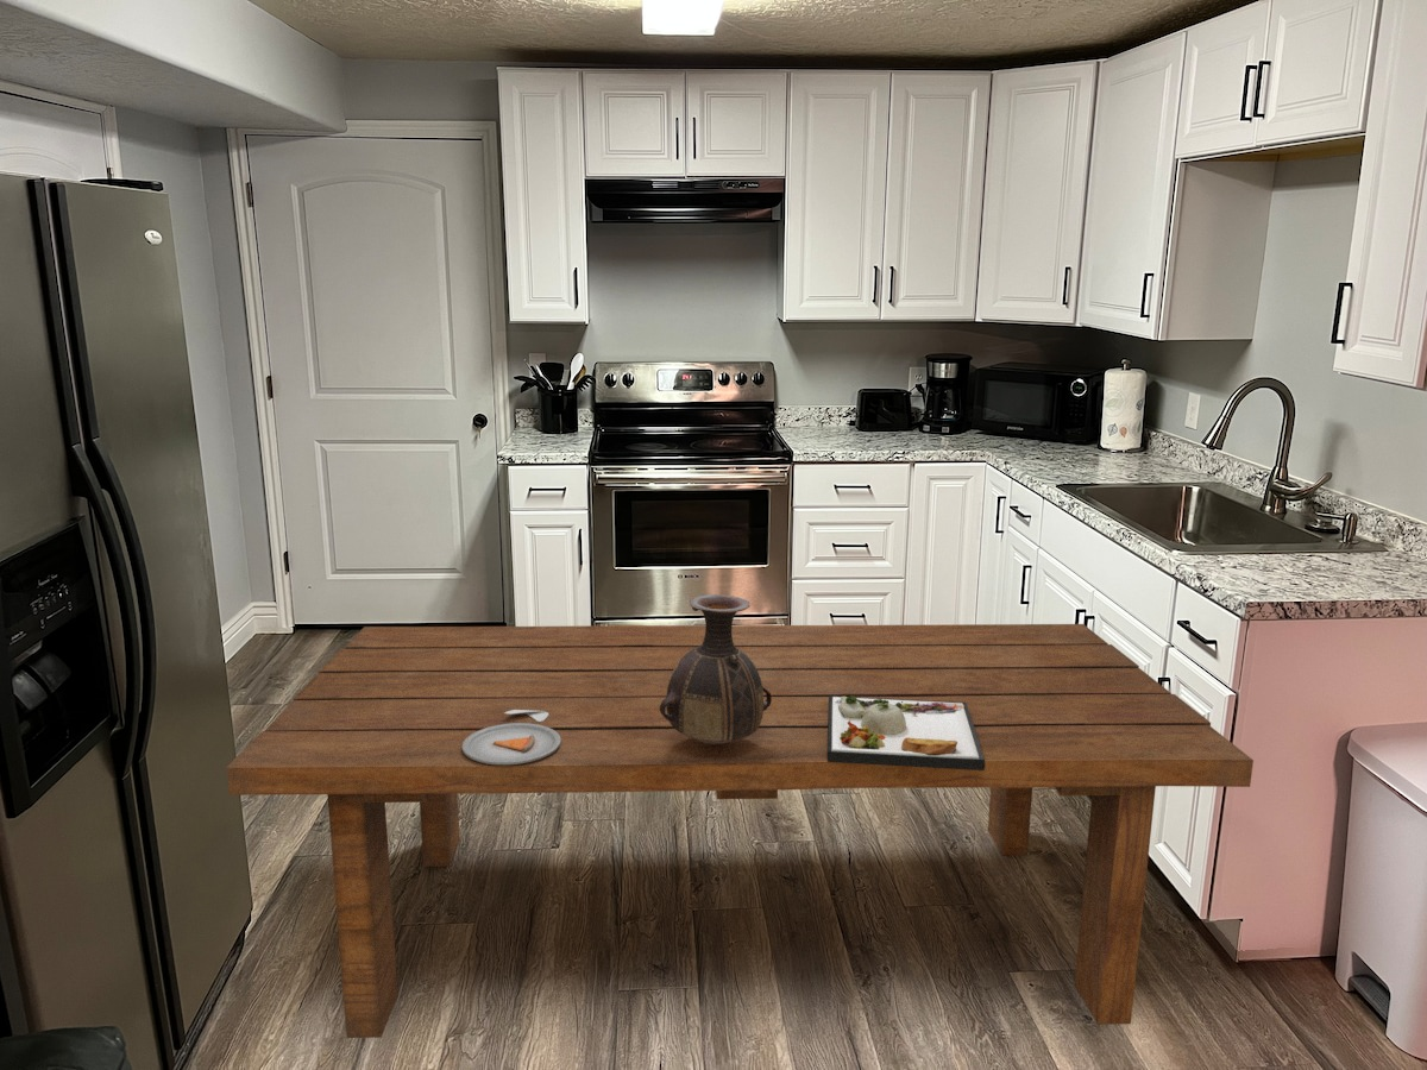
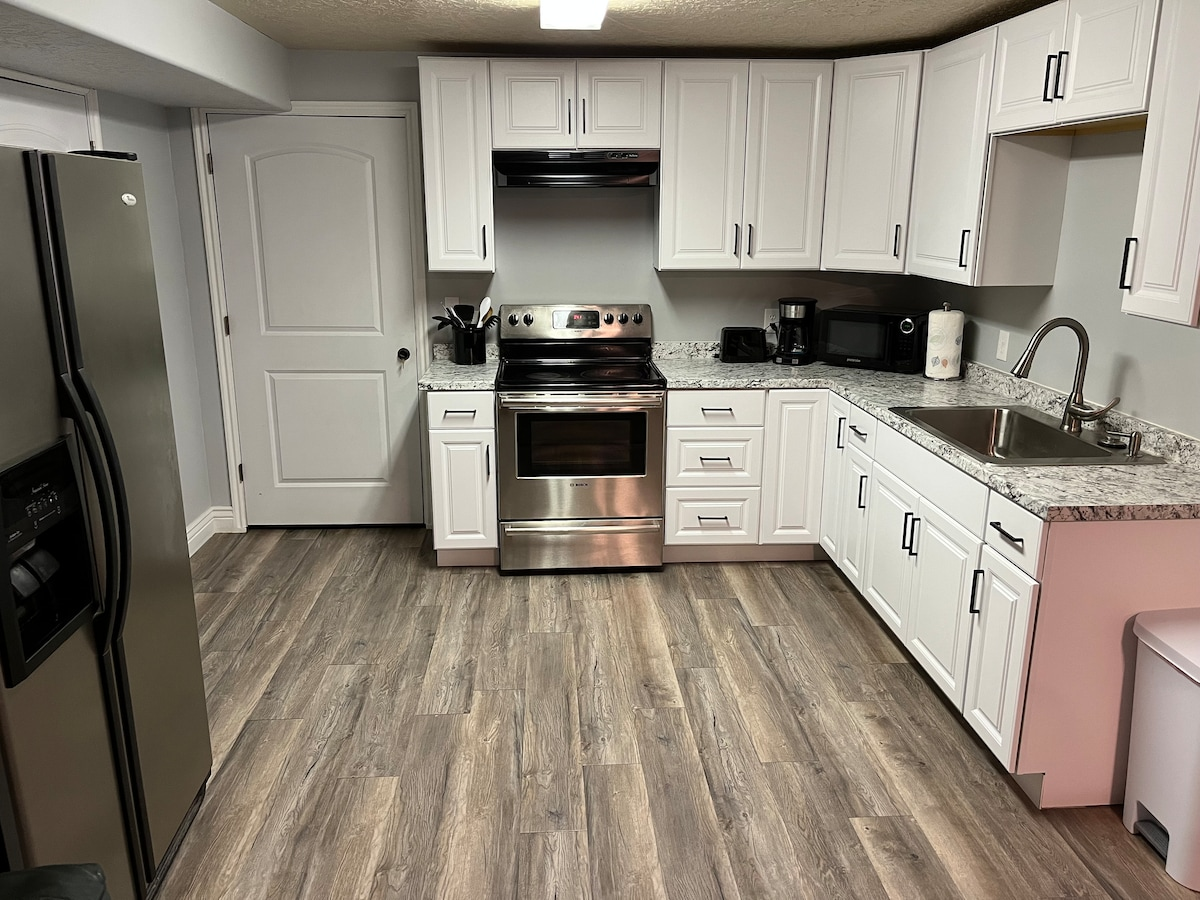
- dinner plate (901, 718)
- vase (716, 673)
- dining table (735, 798)
- dinner plate (516, 734)
